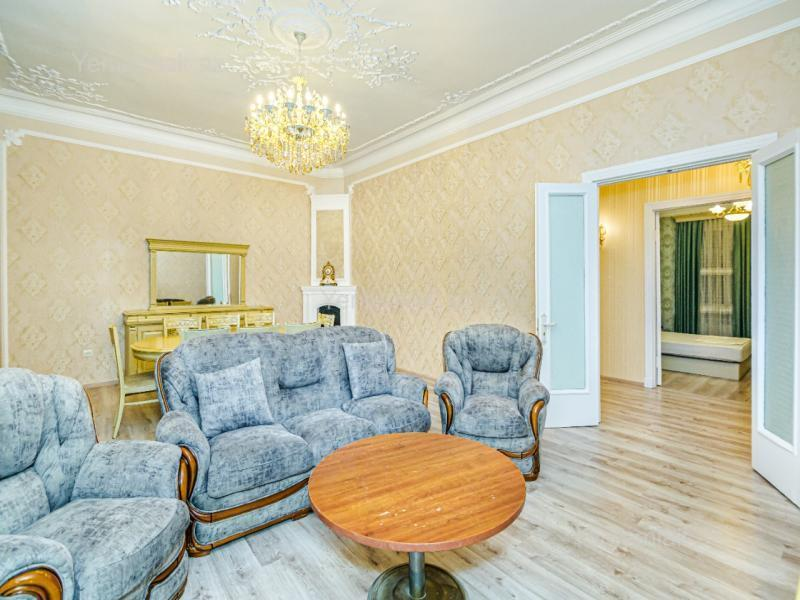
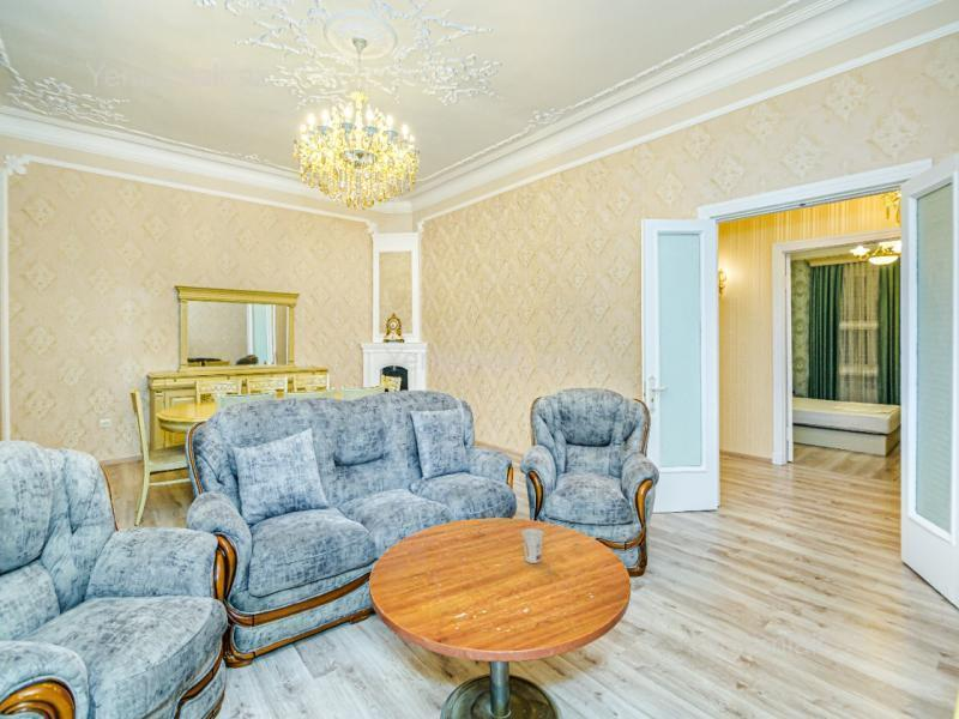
+ cup (532, 545)
